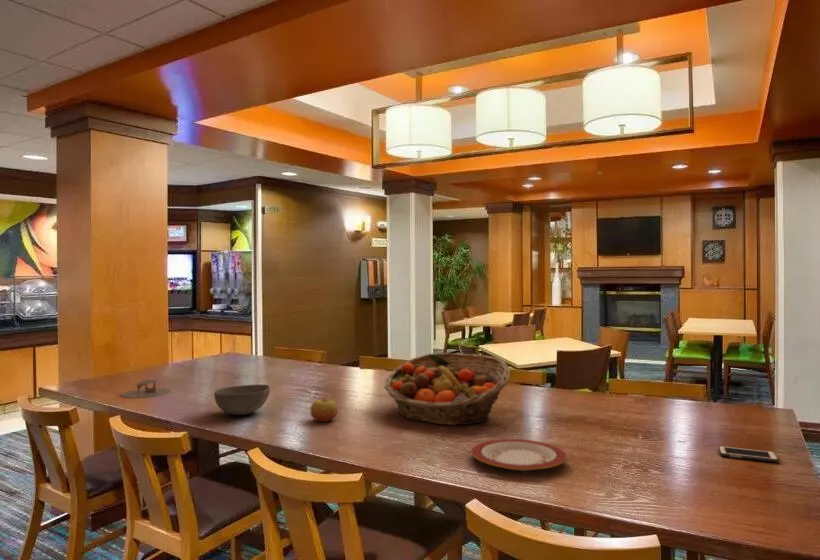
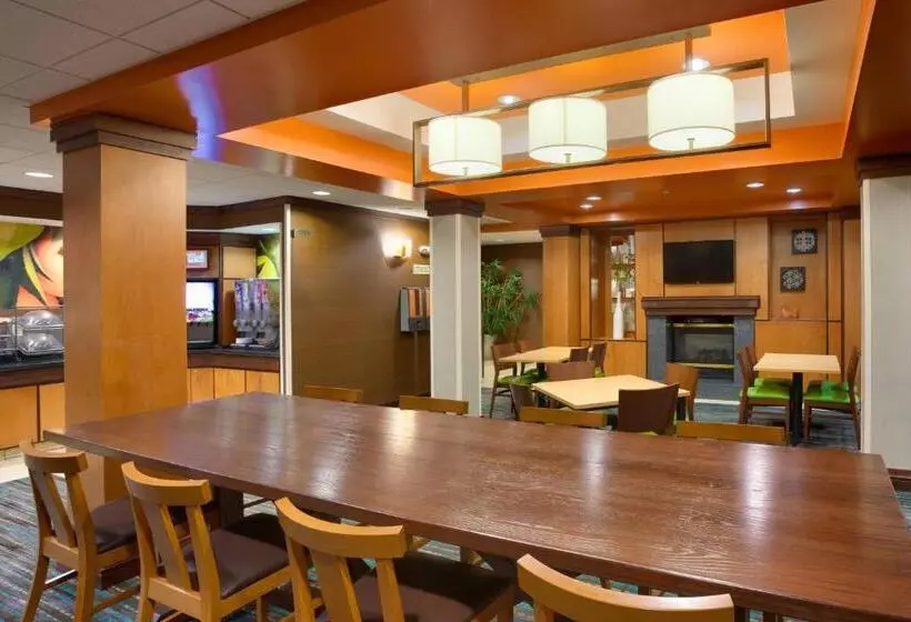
- cell phone (747, 453)
- plate (518, 456)
- fruit basket (446, 386)
- apple (324, 409)
- bowl (242, 400)
- napkin holder (146, 387)
